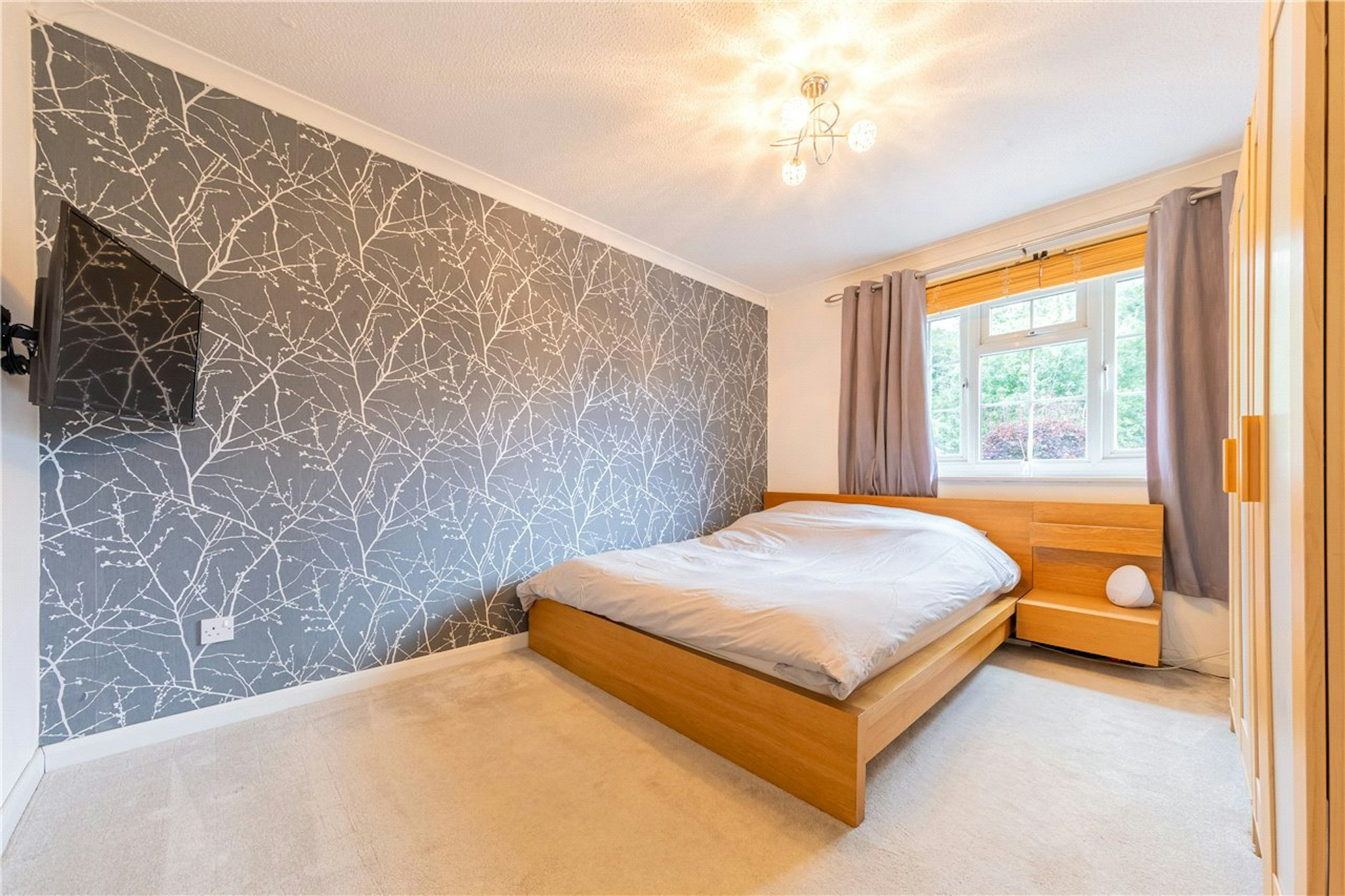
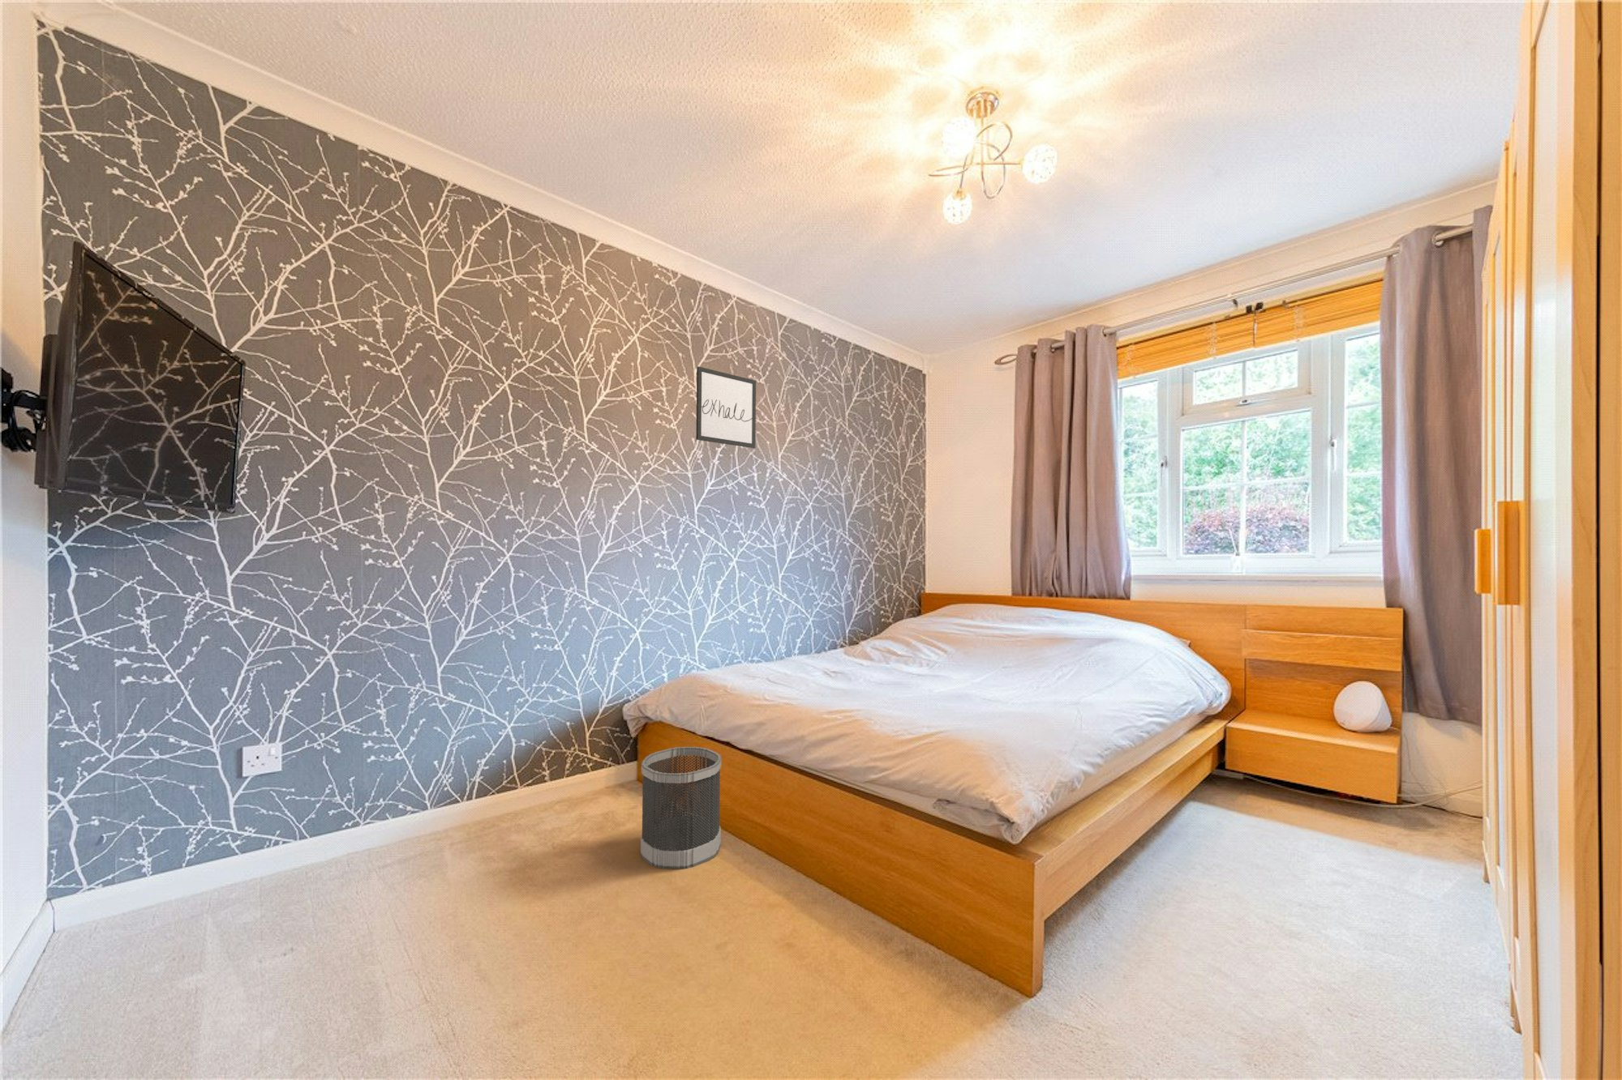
+ wastebasket (681, 804)
+ wall art (727, 409)
